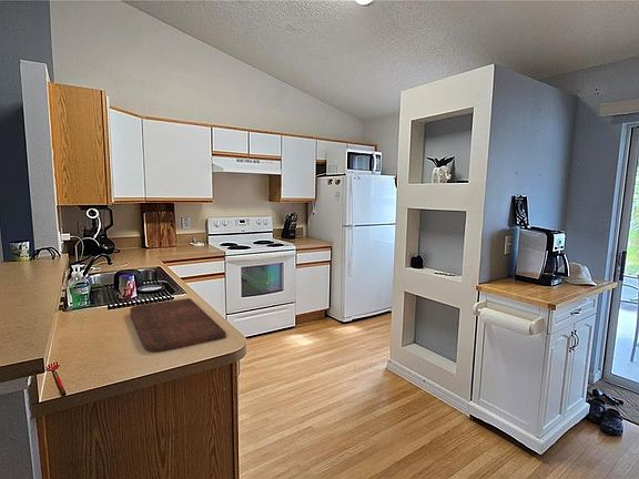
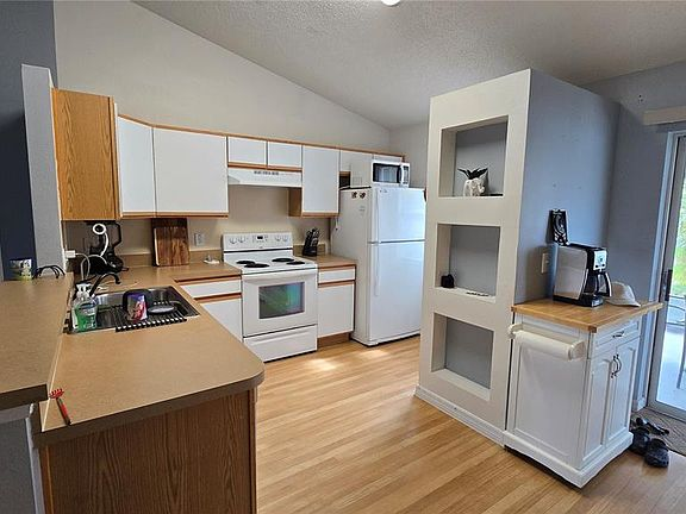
- cutting board (172, 320)
